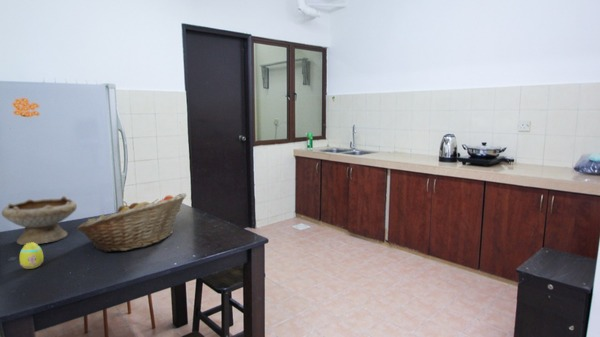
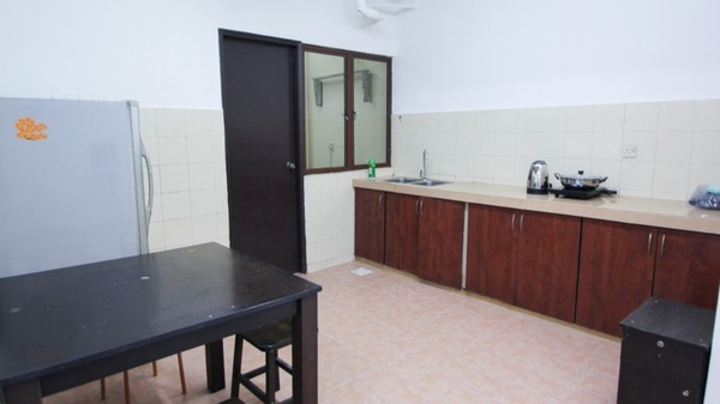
- bowl (41, 219)
- fruit basket (137, 218)
- egg (31, 254)
